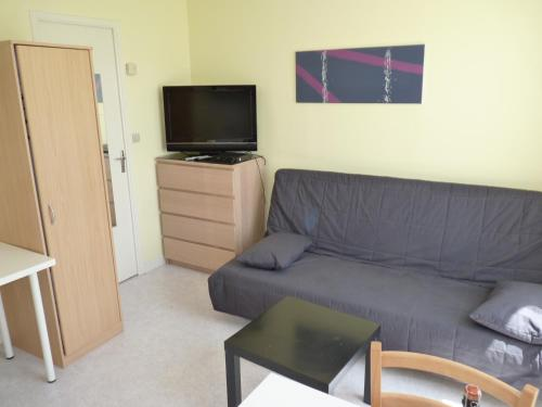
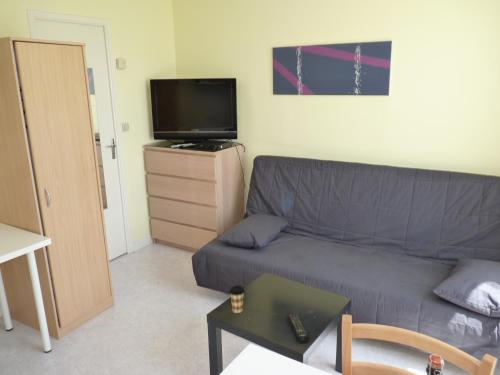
+ remote control (297, 326)
+ coffee cup (237, 299)
